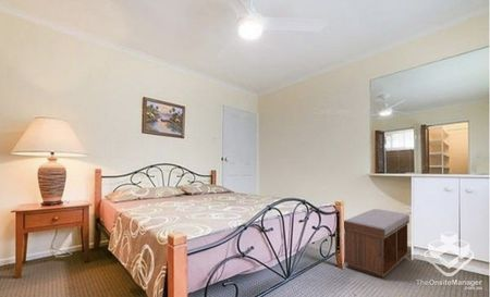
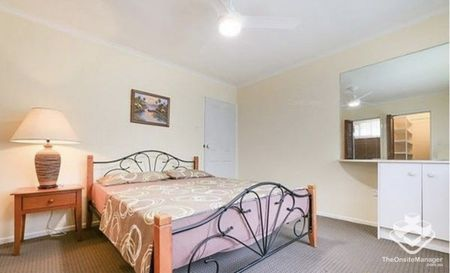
- bench (378, 238)
